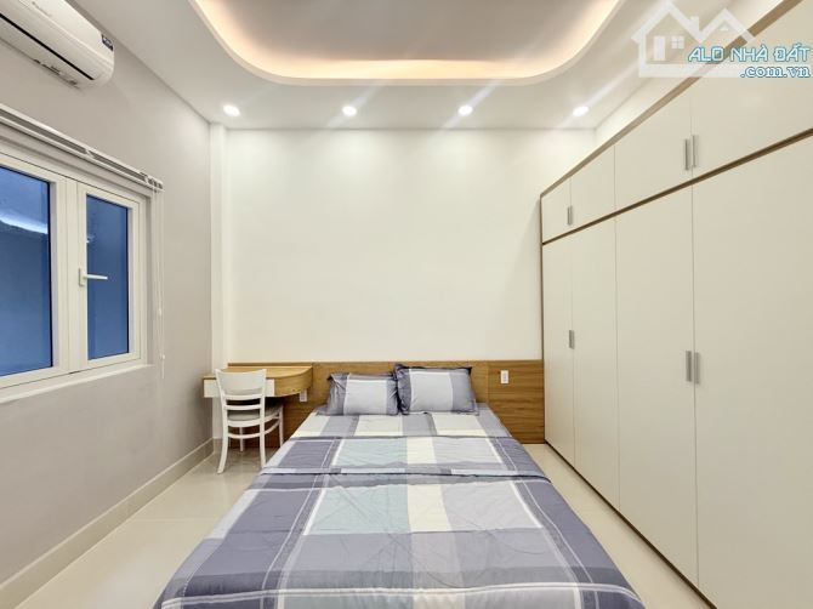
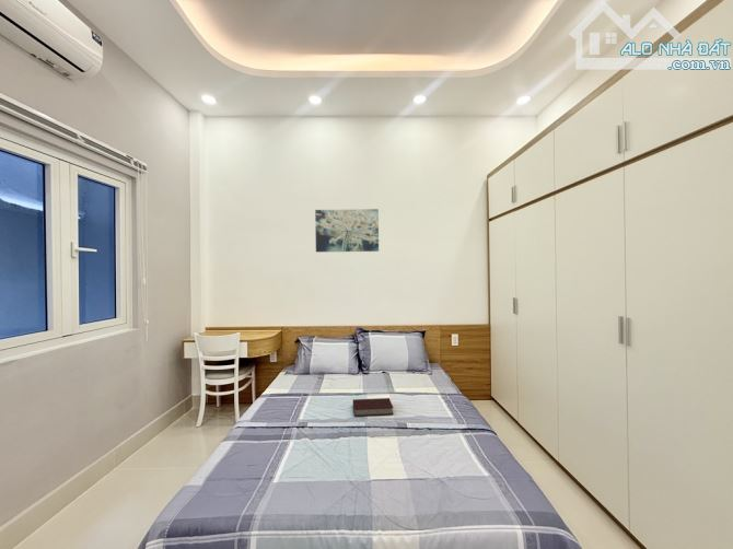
+ wall art (347, 230)
+ book (372, 406)
